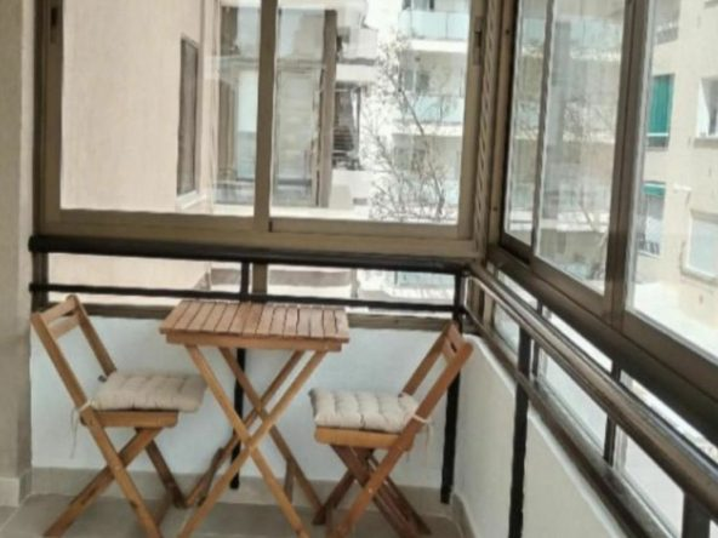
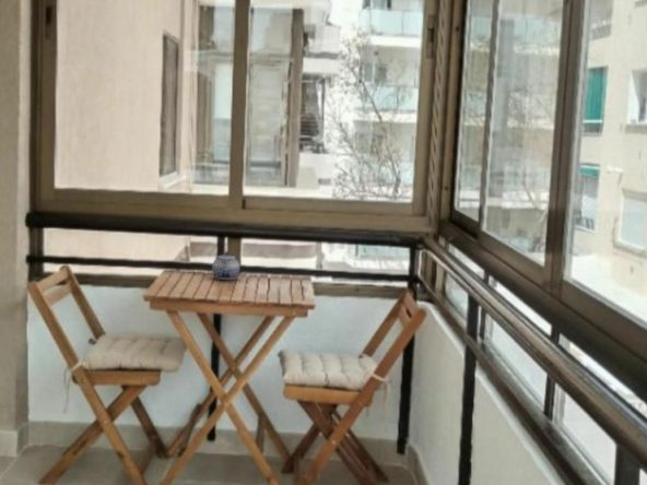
+ teapot (225, 264)
